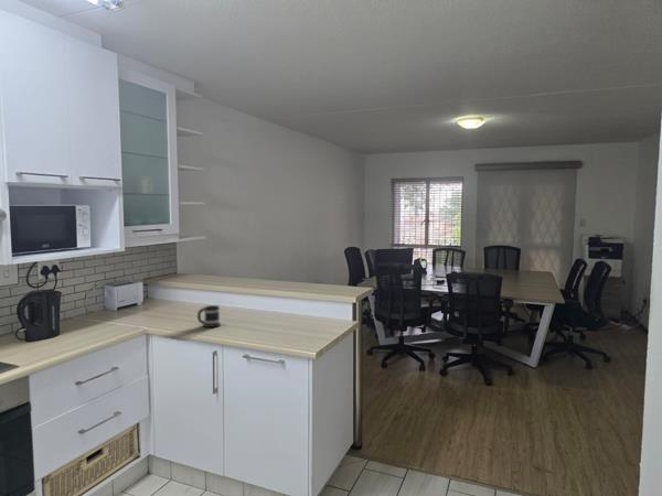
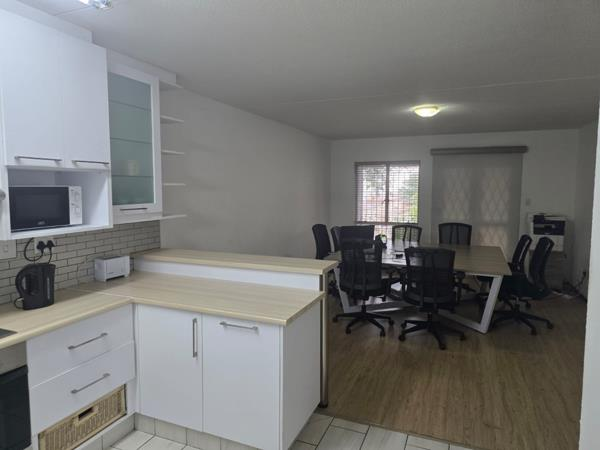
- mug (209, 315)
